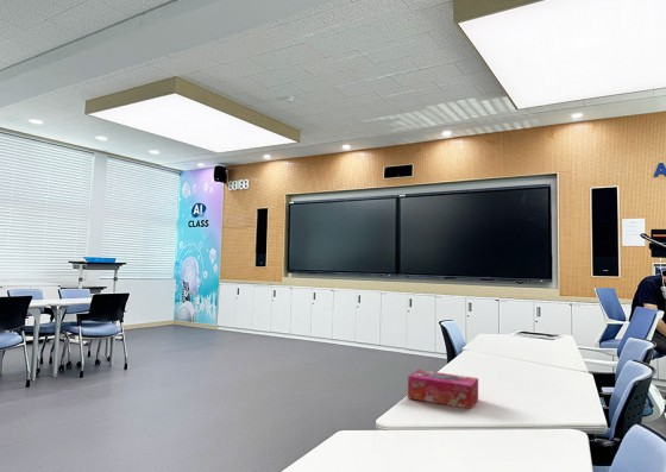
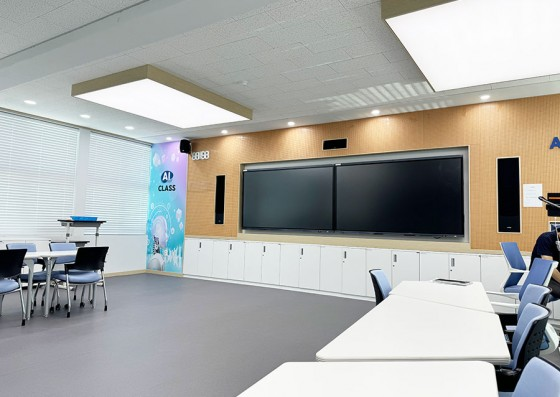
- tissue box (442, 388)
